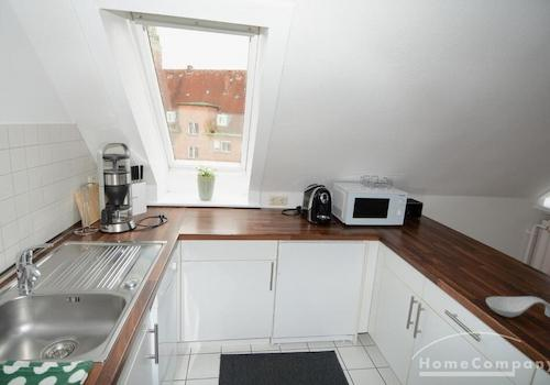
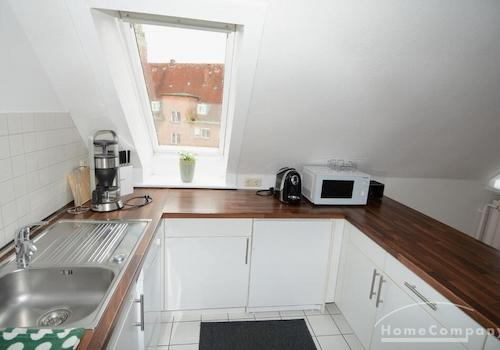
- spoon rest (520, 306)
